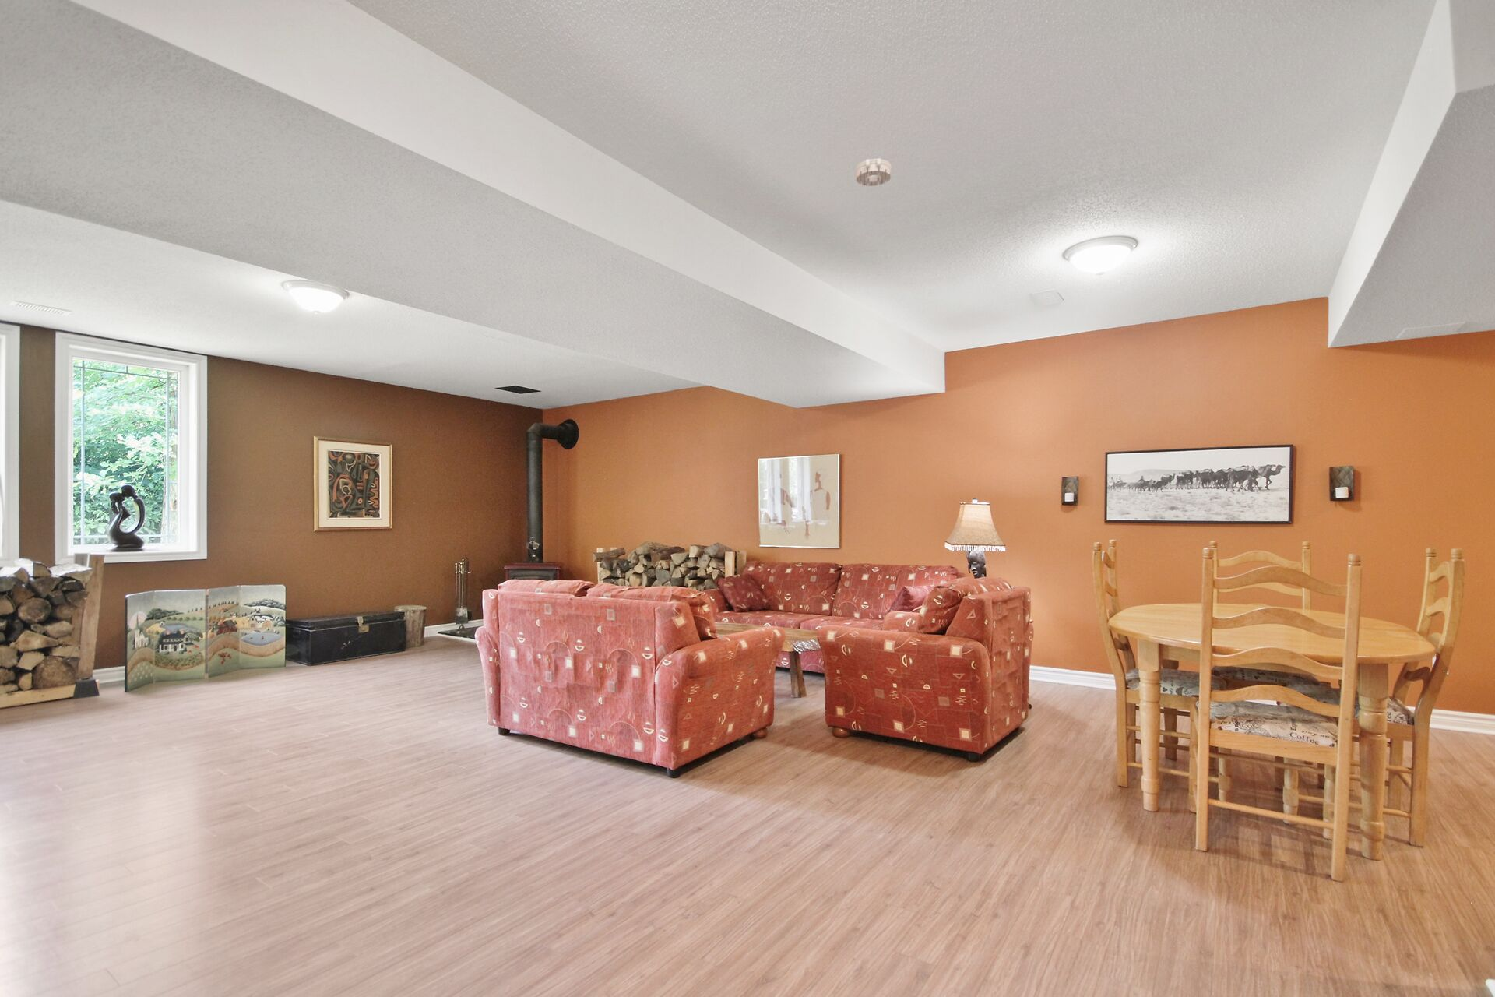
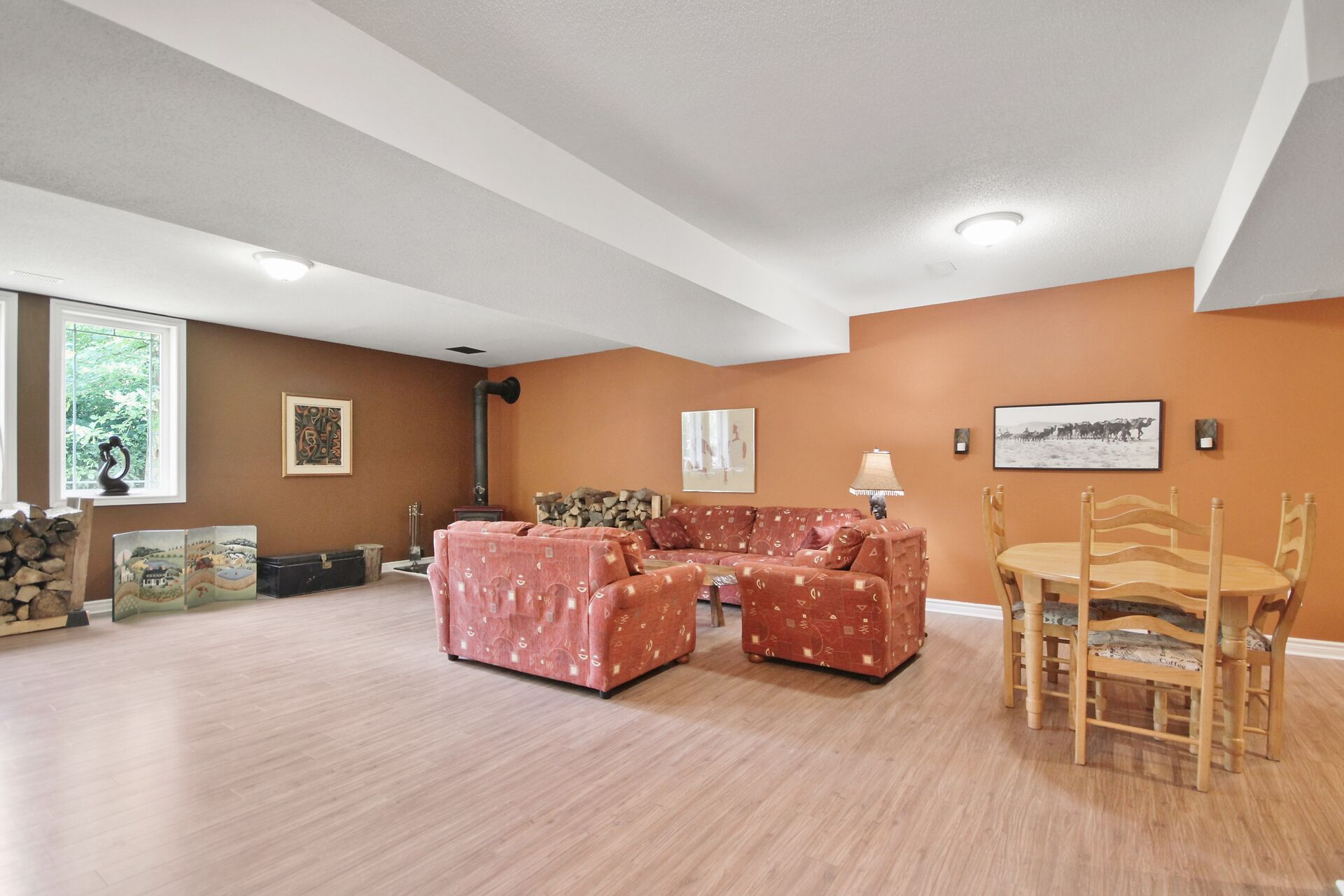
- smoke detector (873, 171)
